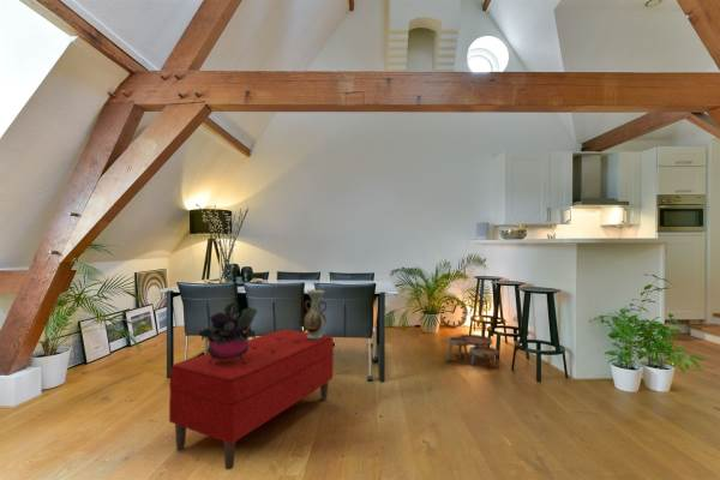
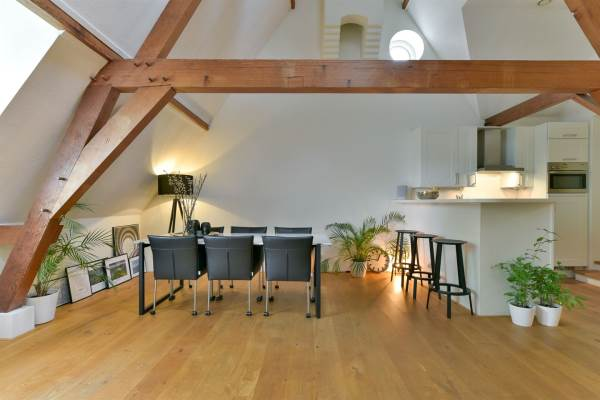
- decorative vase (314, 313)
- nesting tables (470, 348)
- potted plant (228, 330)
- bench (263, 384)
